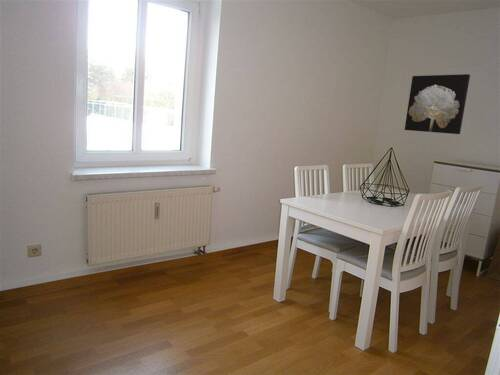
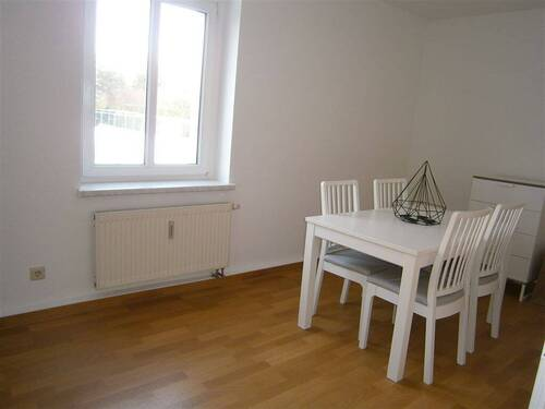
- wall art (435, 104)
